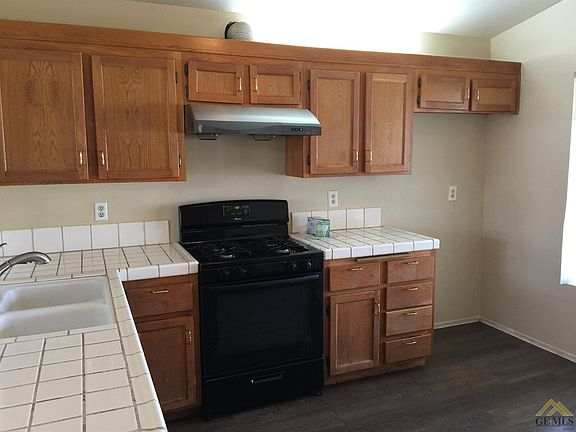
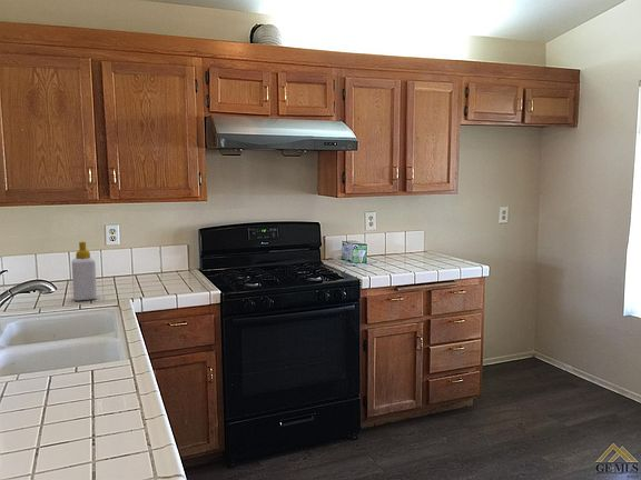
+ soap bottle (83, 270)
